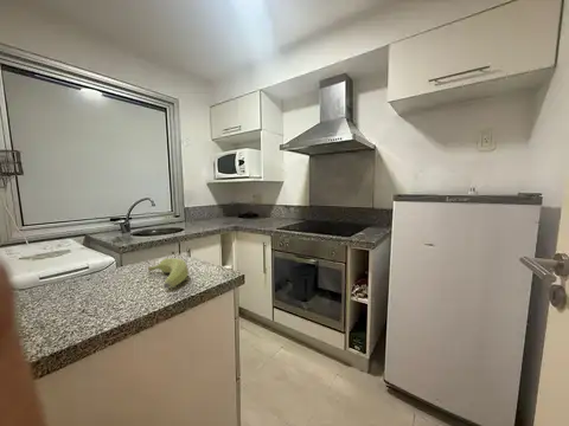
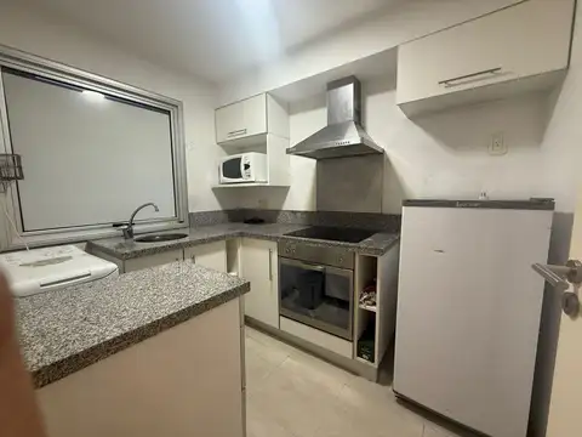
- banana (165, 270)
